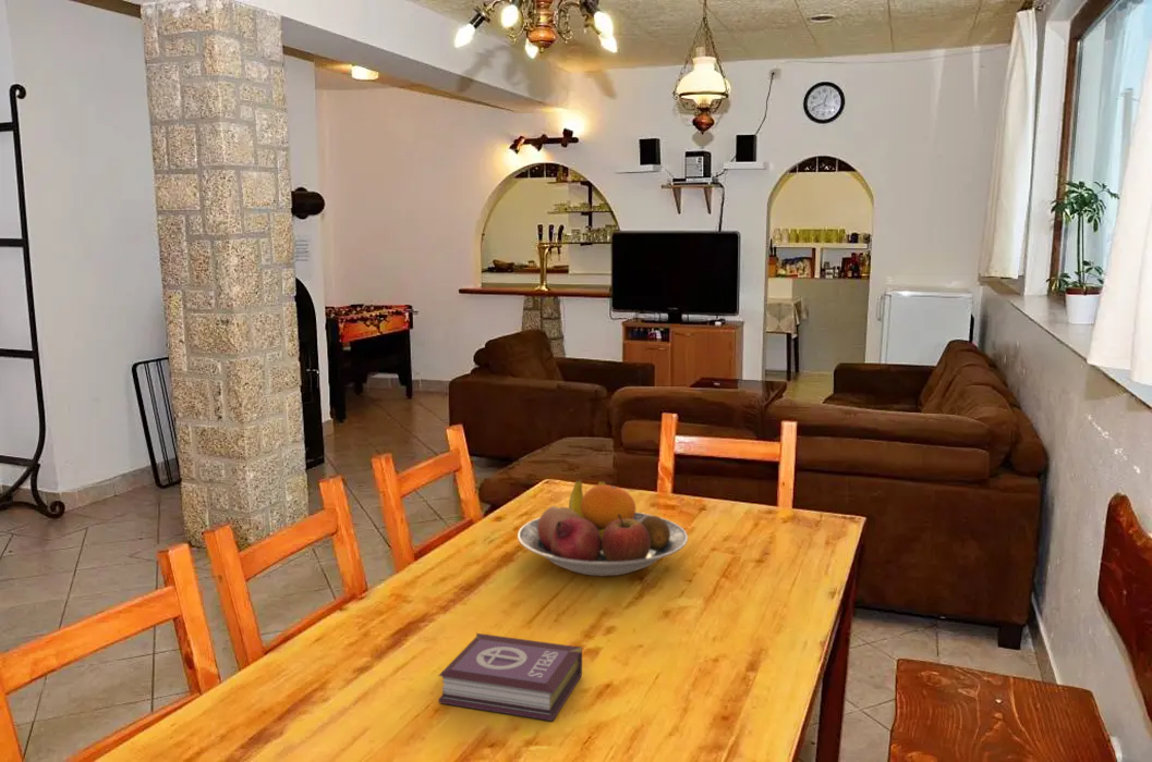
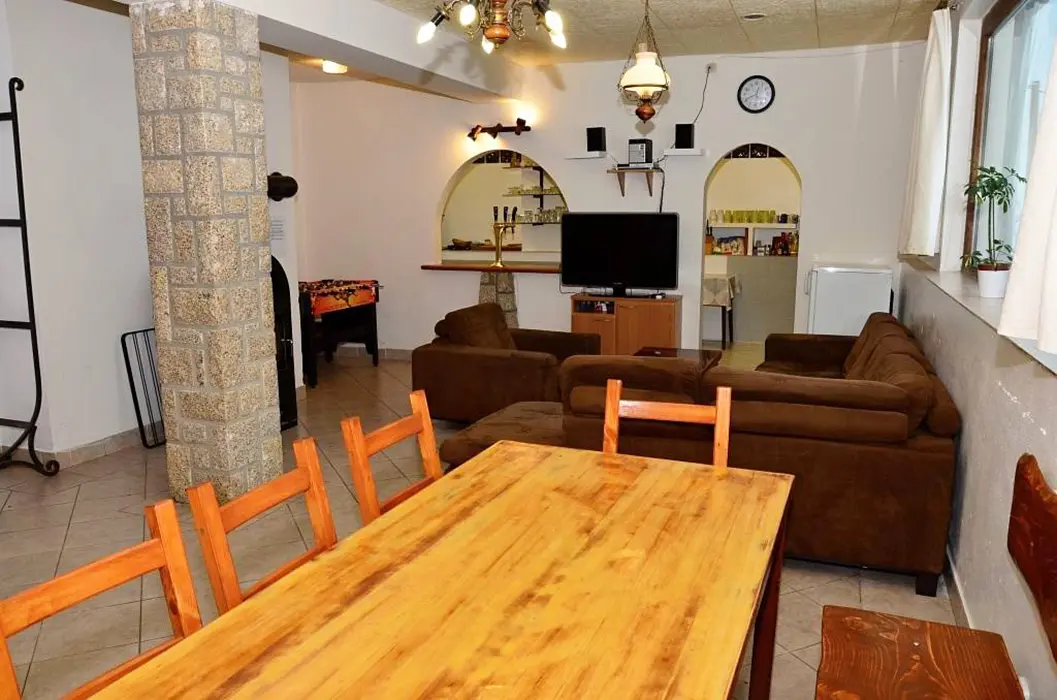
- book (512, 673)
- fruit bowl (602, 527)
